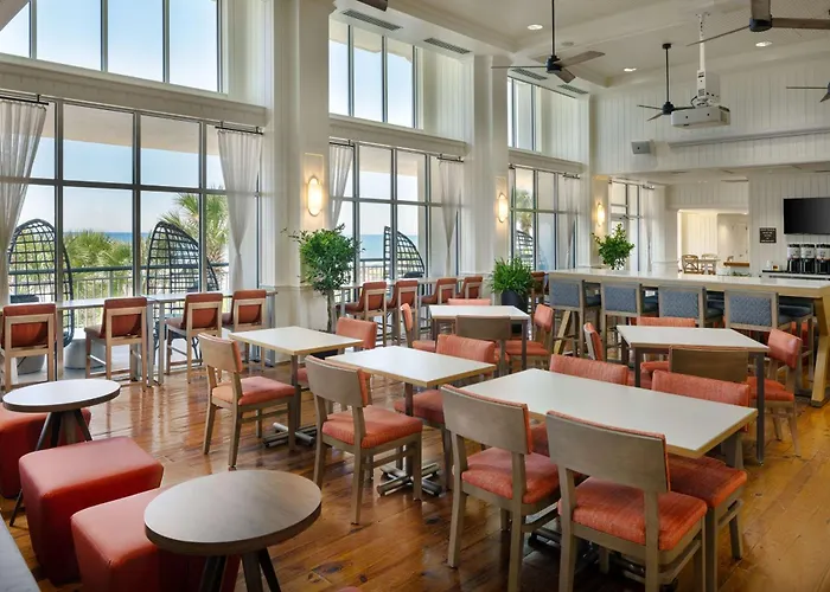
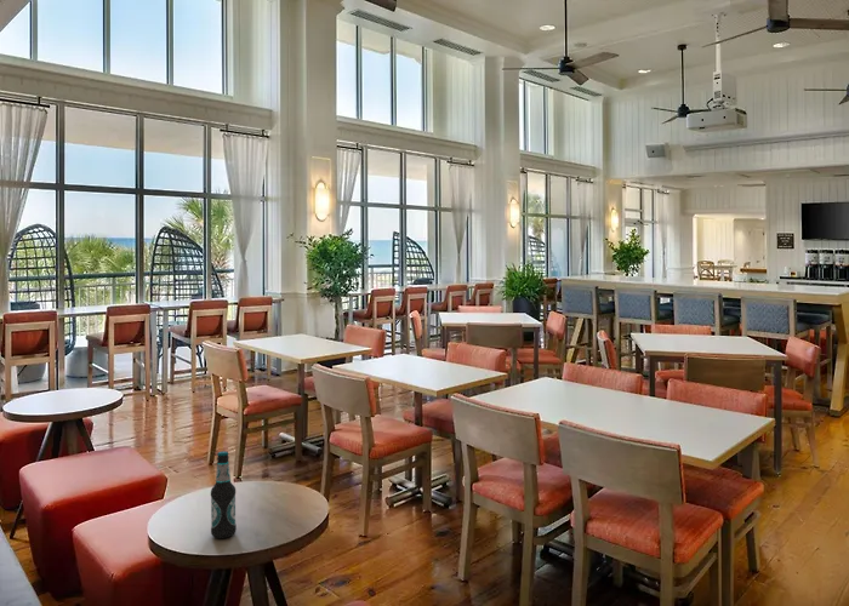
+ bottle (223, 493)
